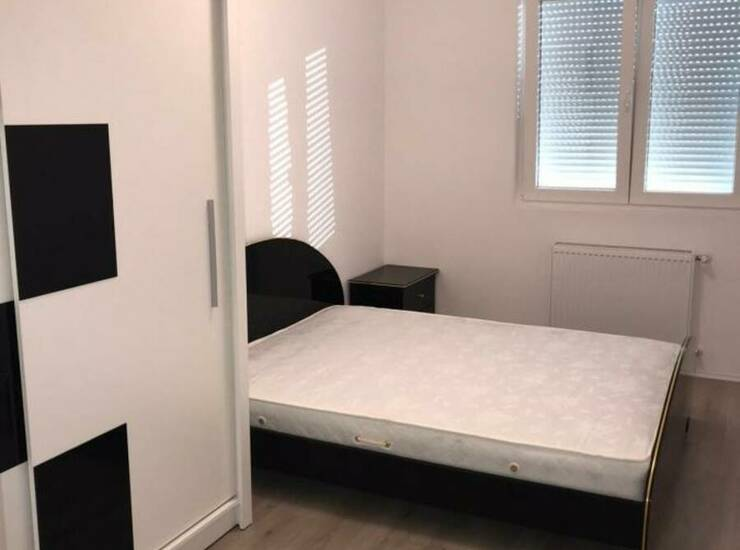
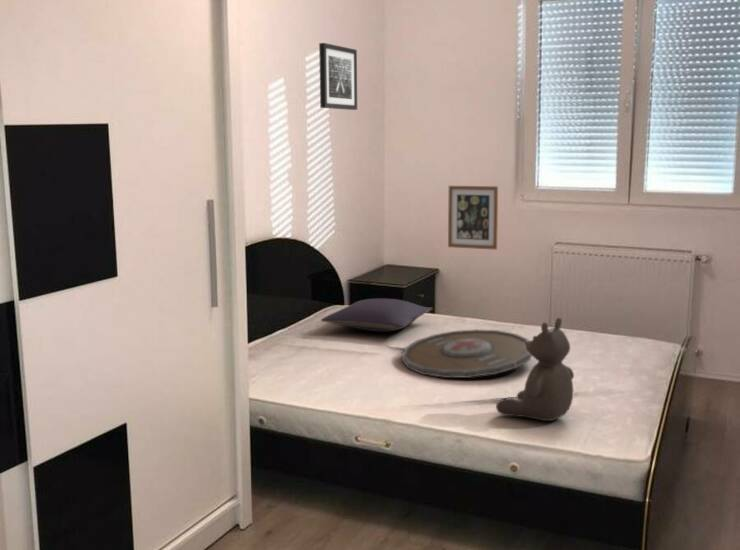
+ pillow (378, 314)
+ wall art (472, 217)
+ teddy bear (536, 367)
+ wall art (339, 77)
+ serving tray (467, 351)
